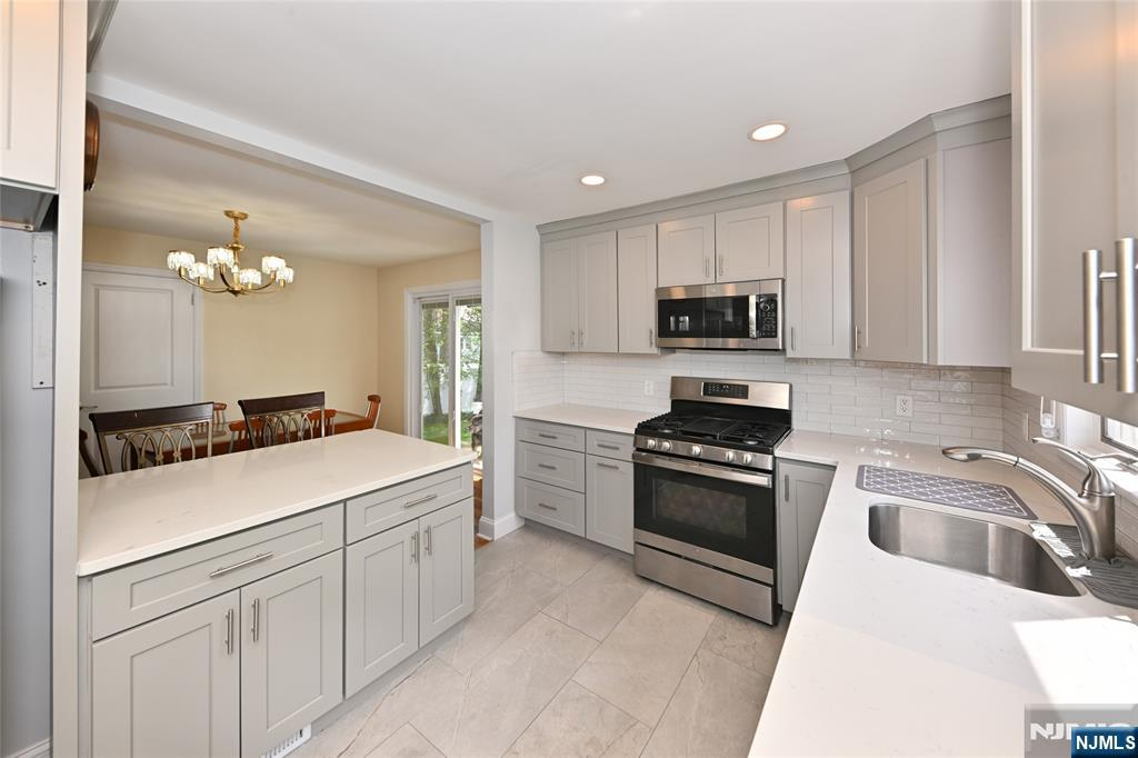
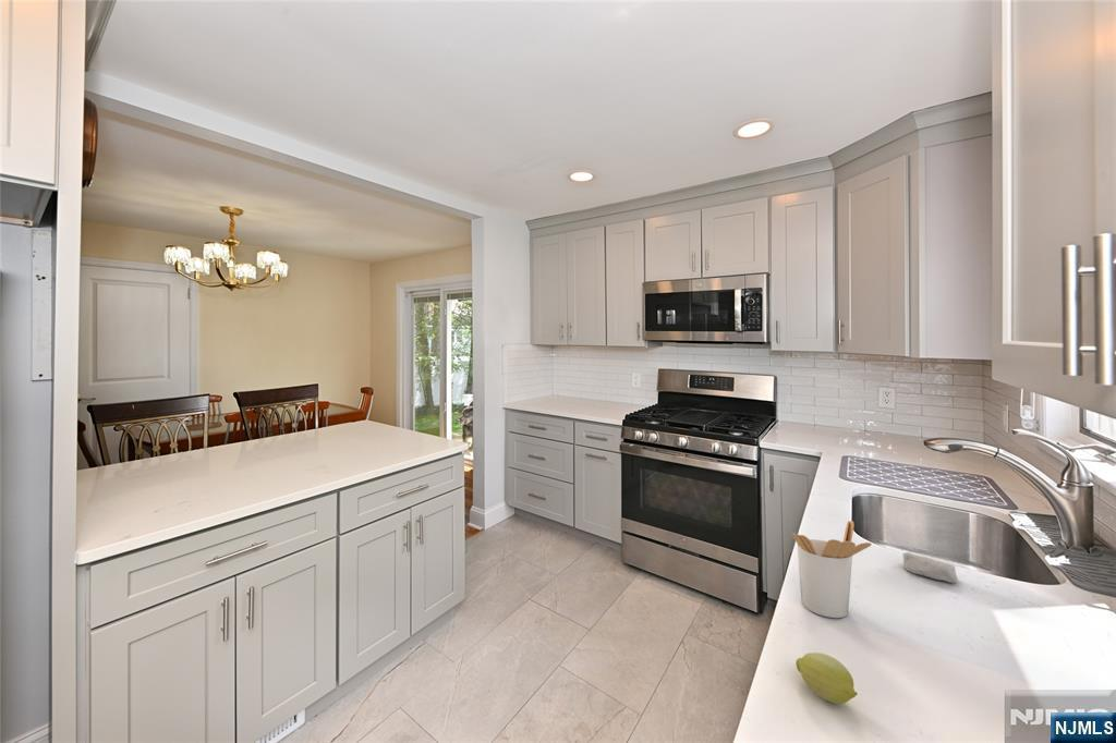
+ fruit (824, 675)
+ soap bar (929, 564)
+ utensil holder (832, 569)
